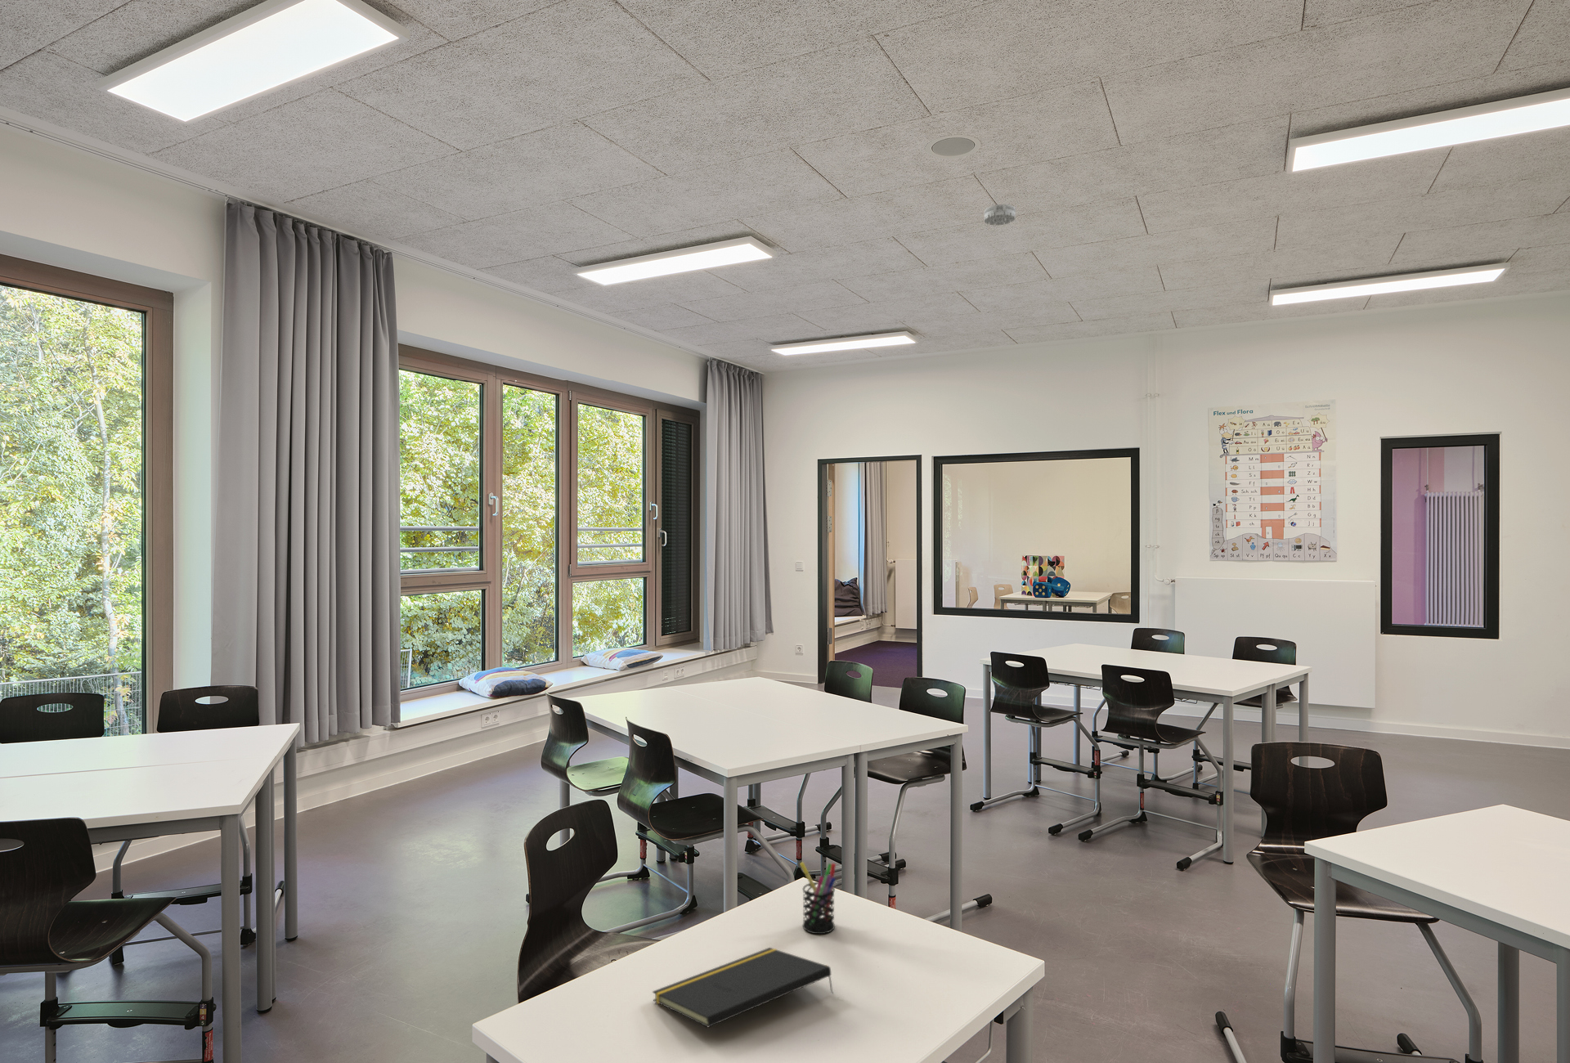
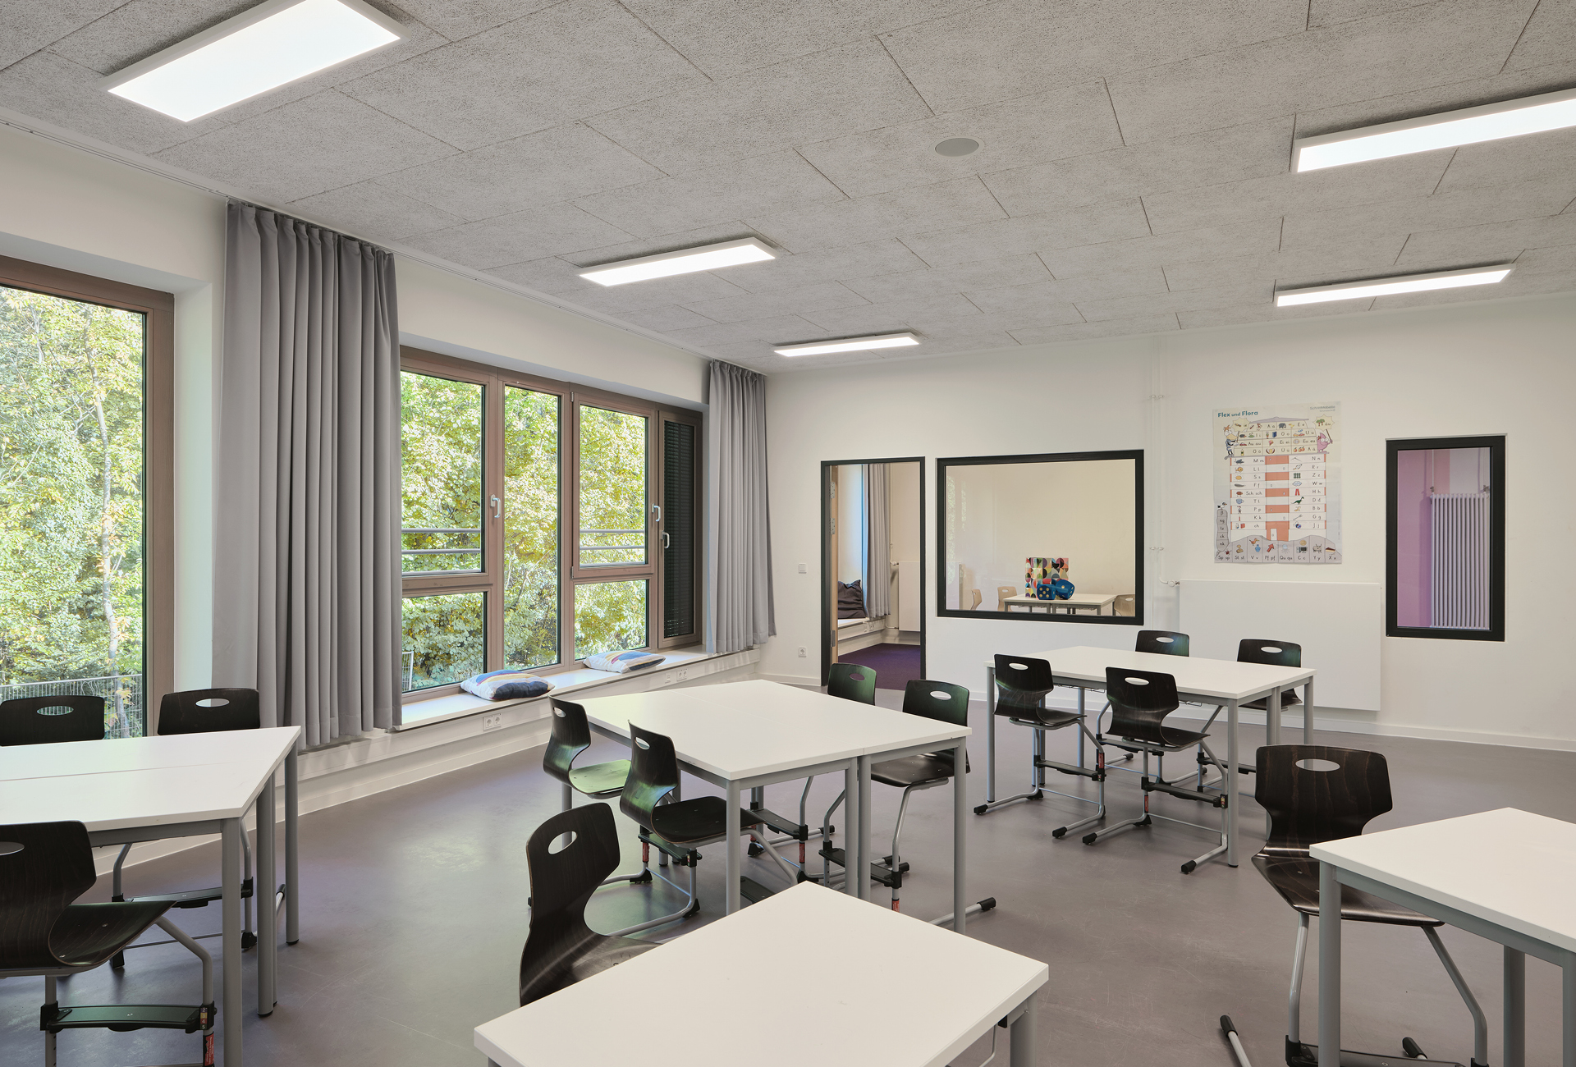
- smoke detector (1000, 215)
- notepad (741, 982)
- pen holder (822, 892)
